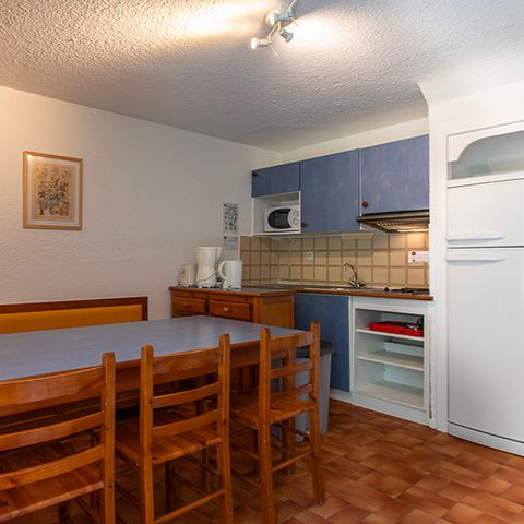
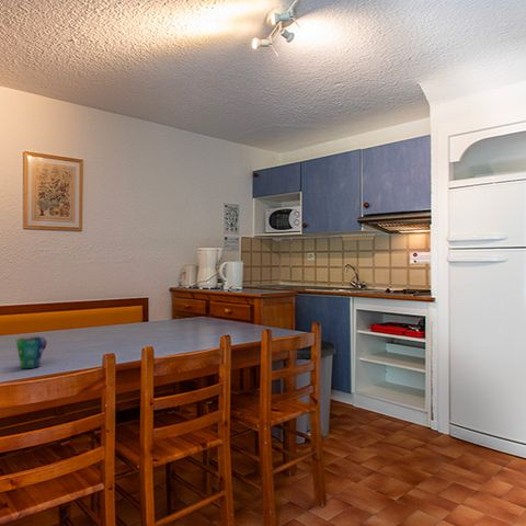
+ cup (33, 352)
